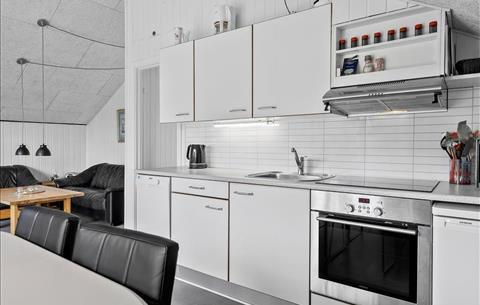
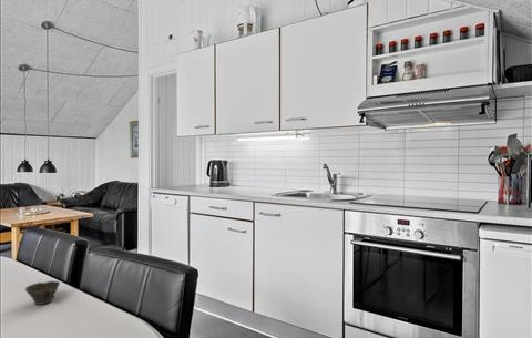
+ cup (43, 294)
